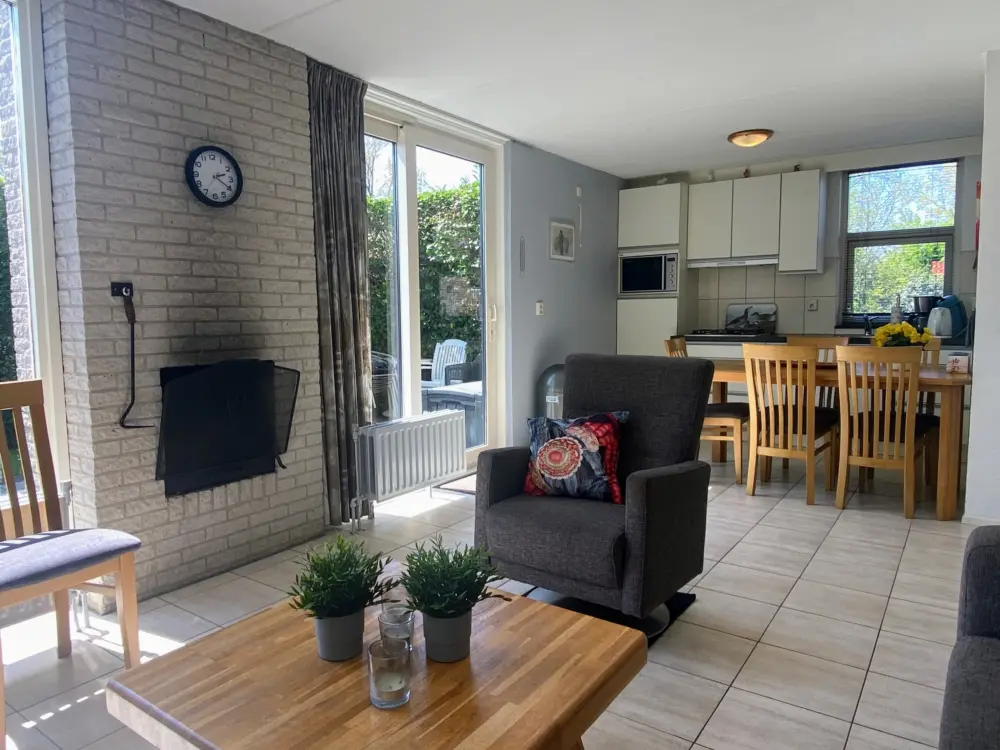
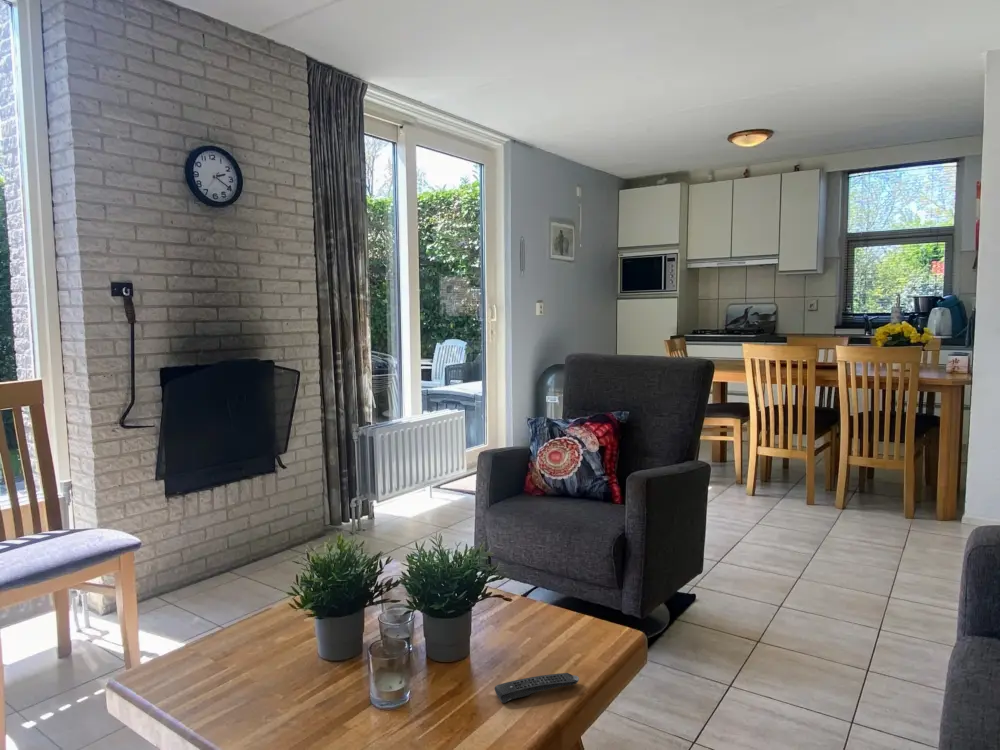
+ remote control (538, 684)
